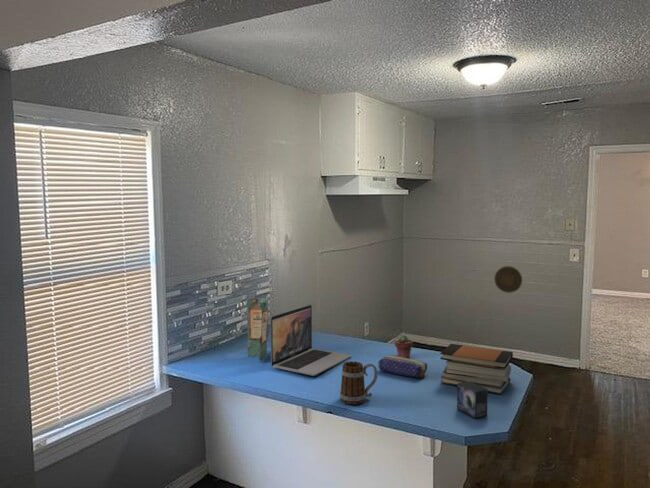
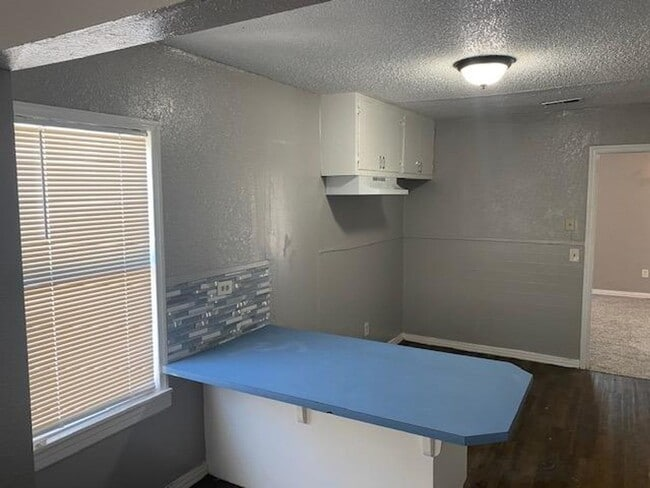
- potted succulent (403, 346)
- decorative plate (508, 279)
- pencil case (402, 365)
- mug (358, 381)
- small box (471, 399)
- book stack (476, 367)
- laptop (311, 337)
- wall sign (257, 329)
